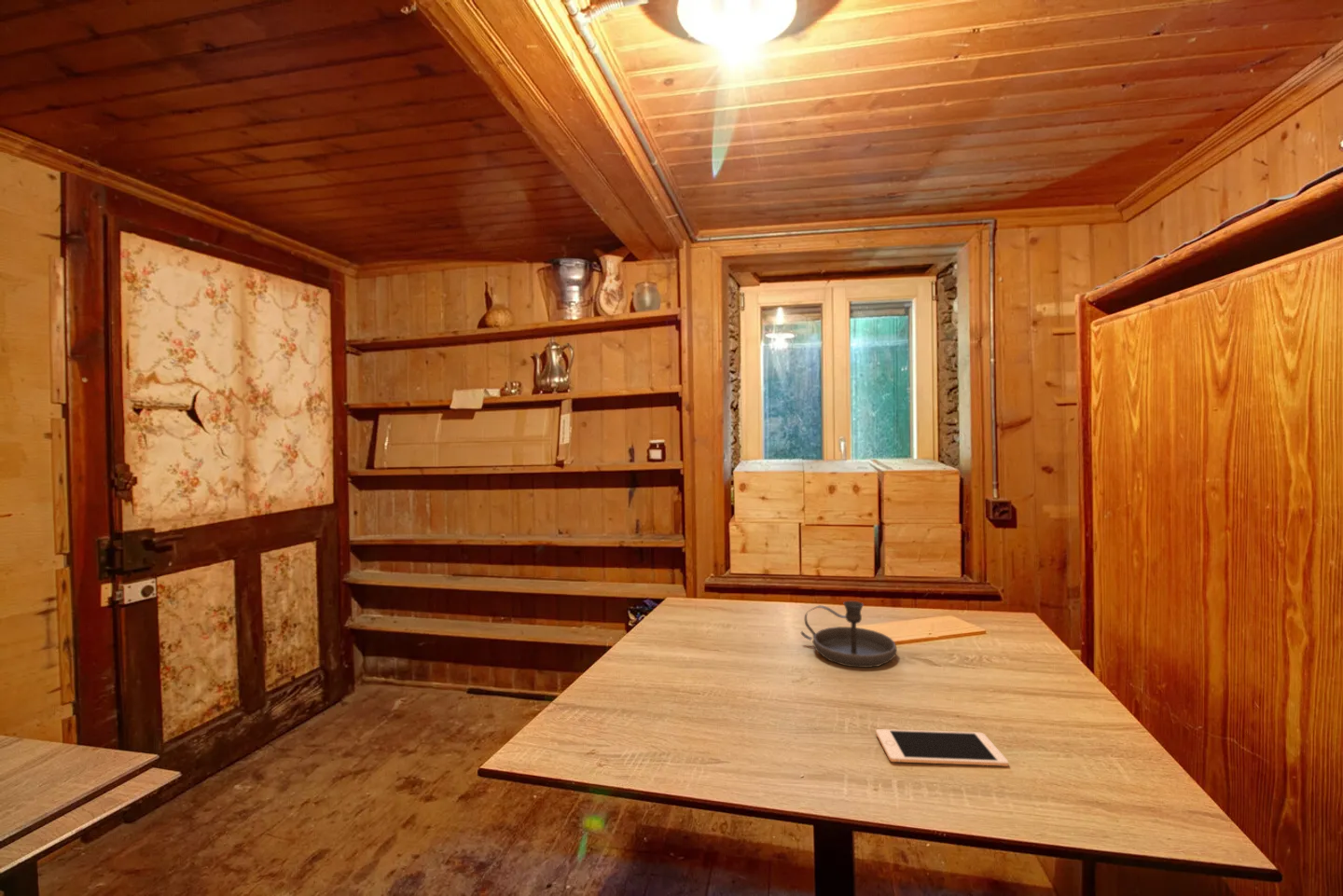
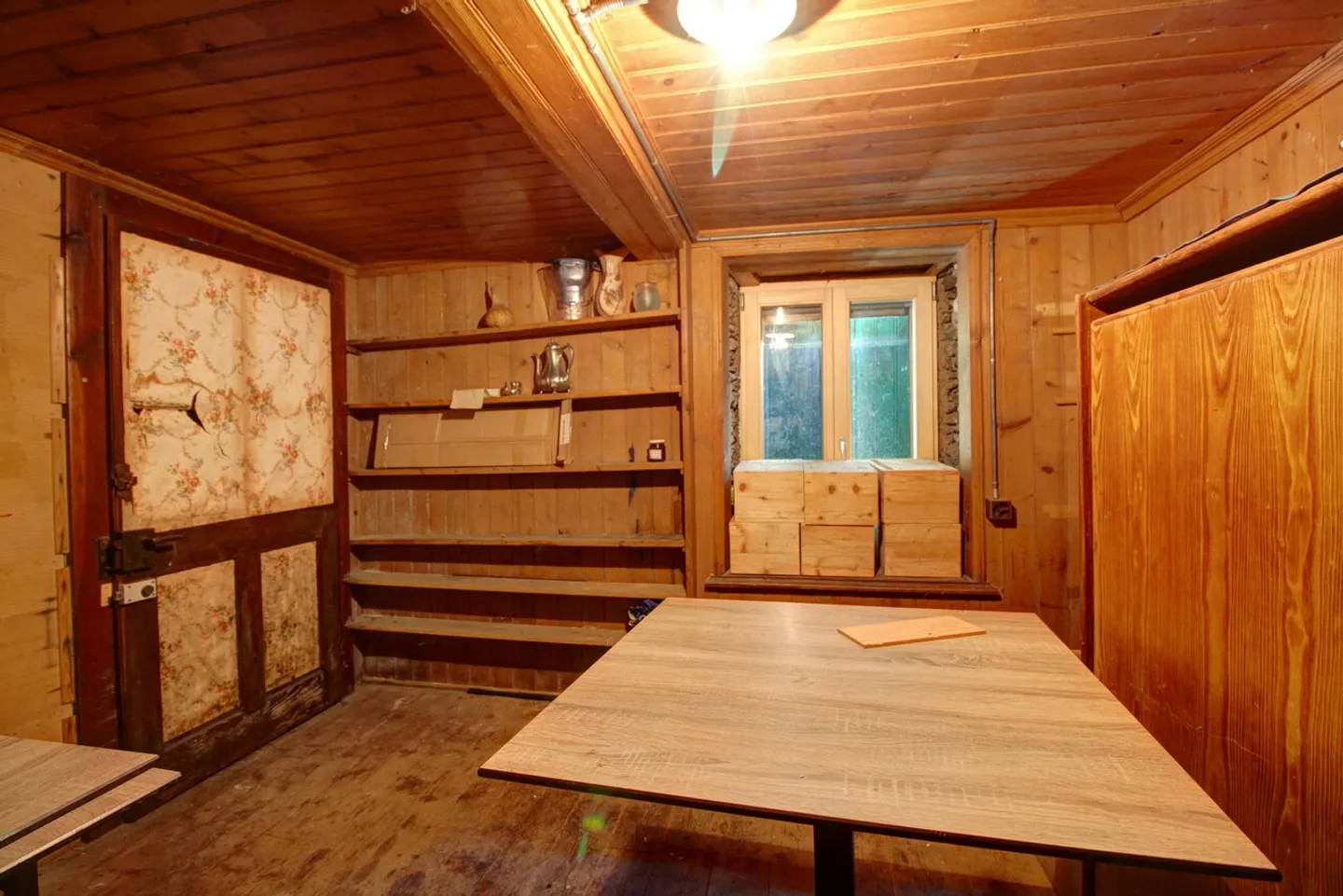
- candlestick (847, 627)
- cell phone (938, 746)
